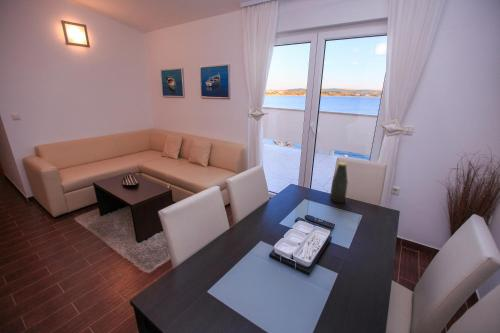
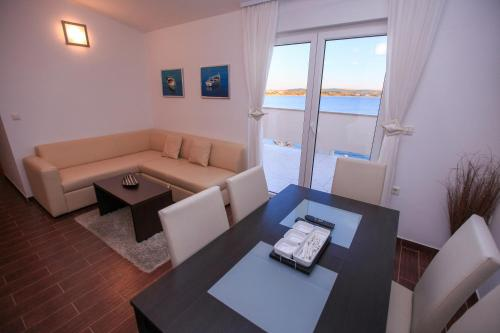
- bottle (339, 182)
